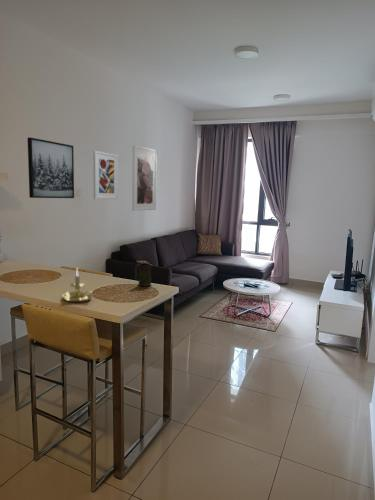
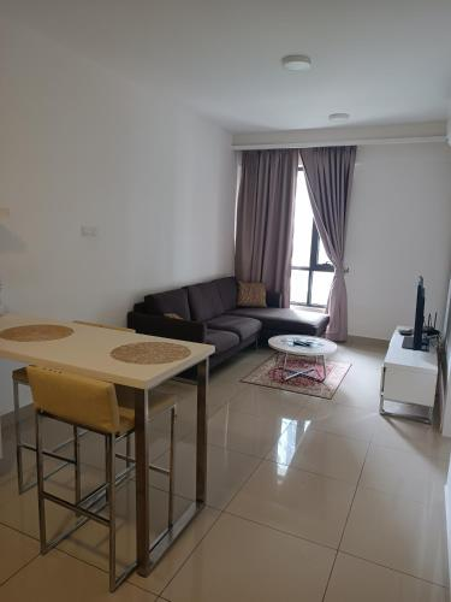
- wall art (52, 170)
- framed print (145, 179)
- candle holder (79, 283)
- mug (142, 274)
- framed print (106, 176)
